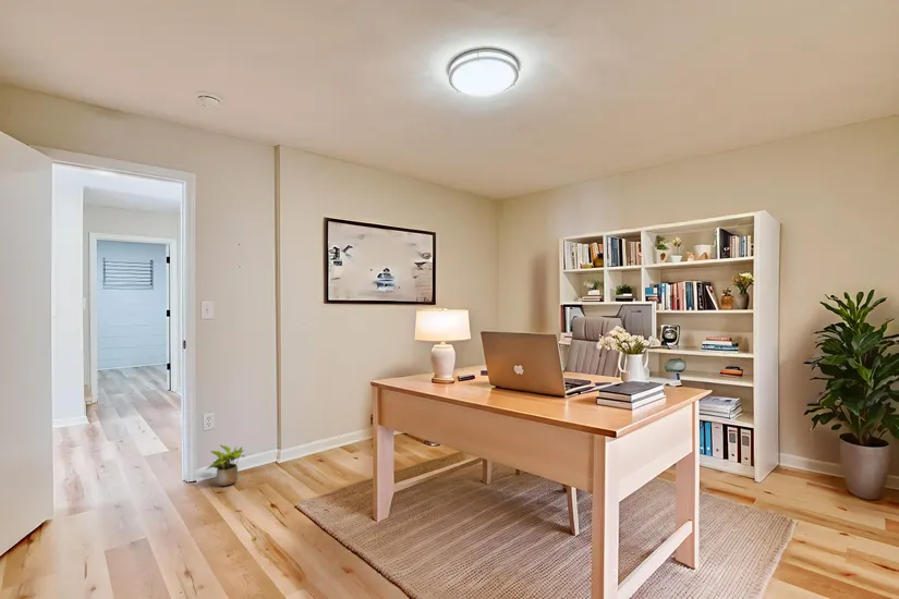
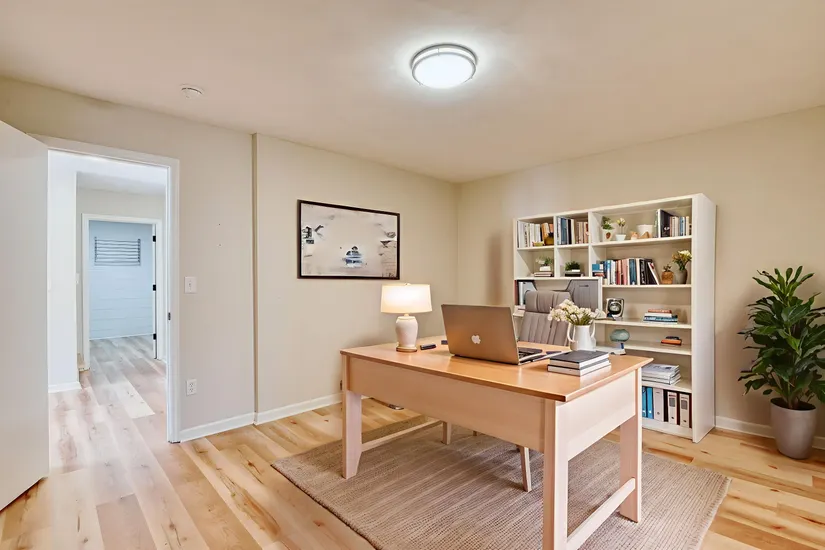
- potted plant (226, 464)
